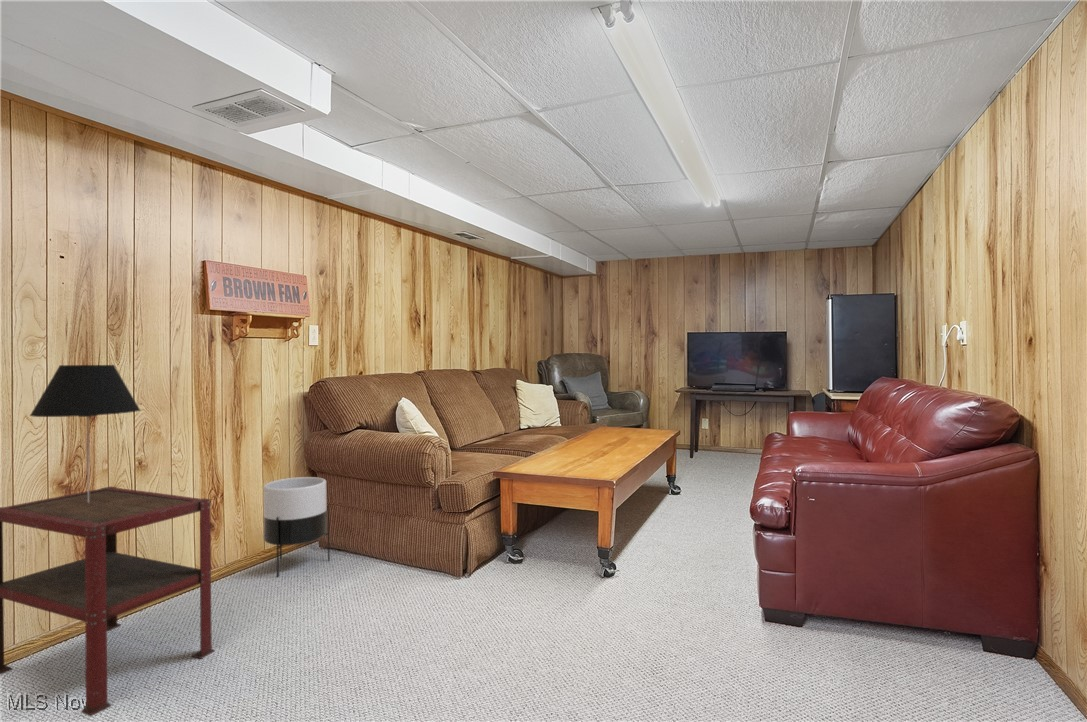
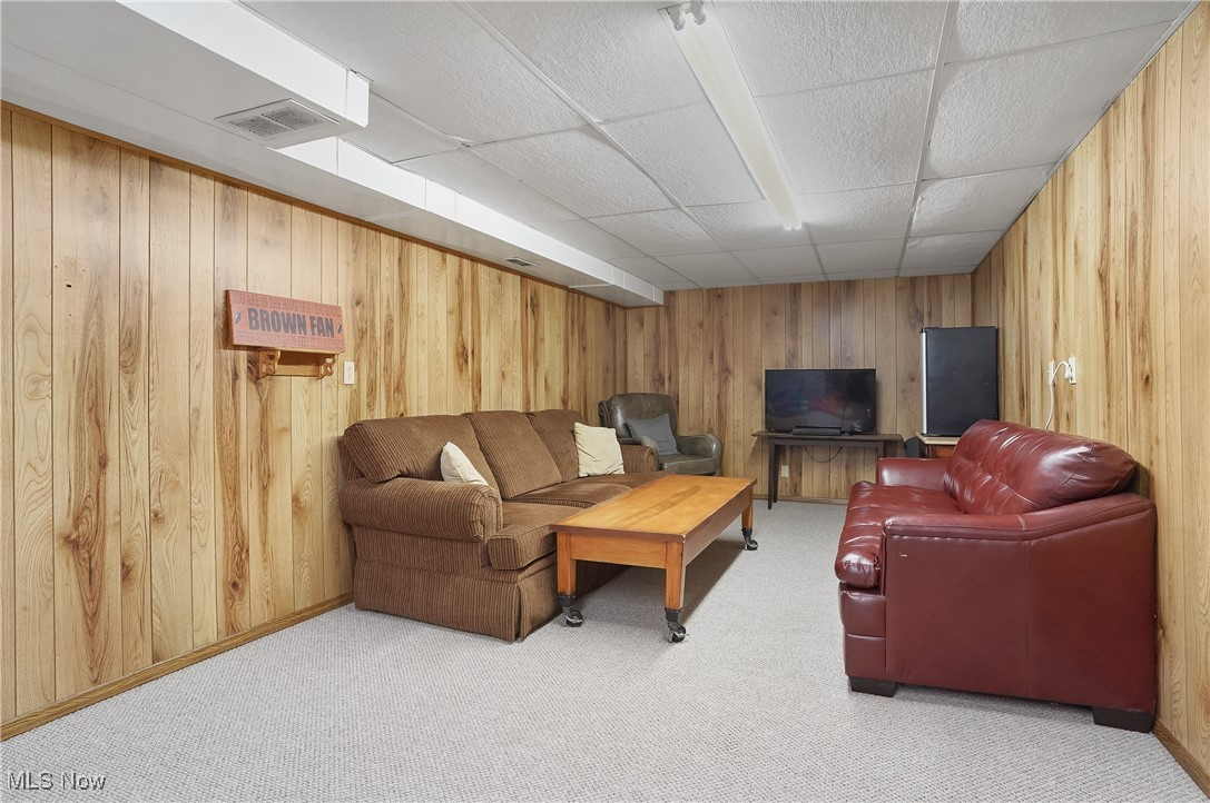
- side table (103, 583)
- planter (294, 523)
- table lamp (87, 432)
